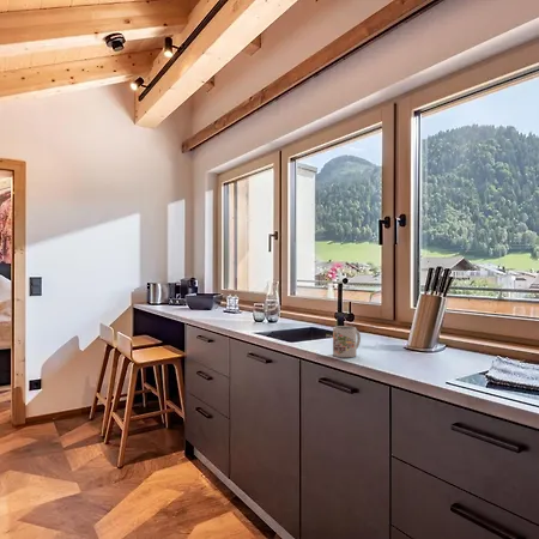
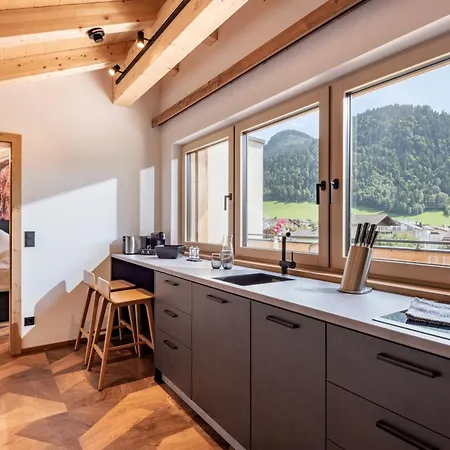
- mug (347, 340)
